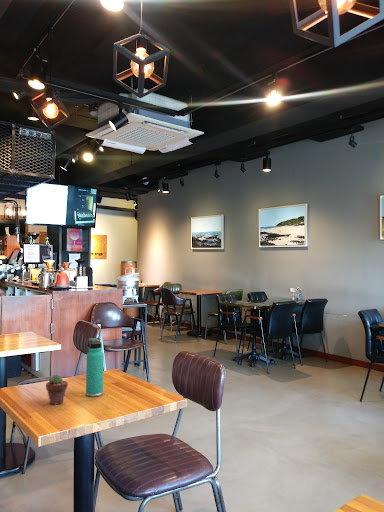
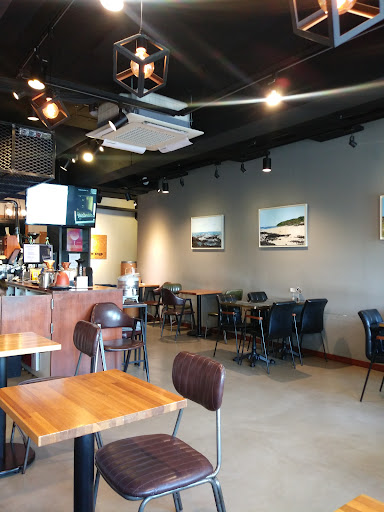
- thermos bottle (94, 366)
- potted succulent (56, 388)
